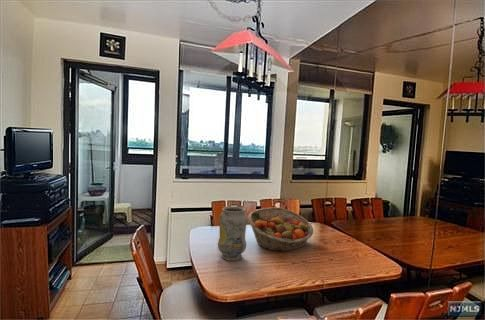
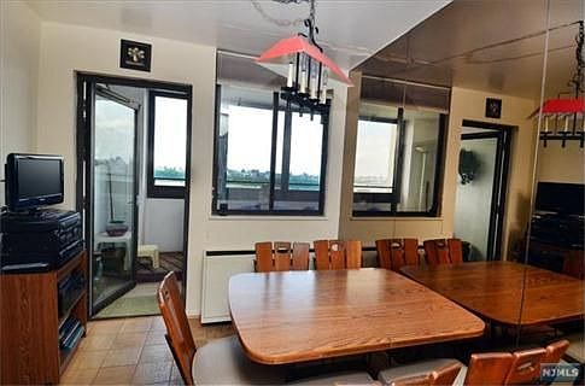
- fruit basket (280, 228)
- vase (232, 232)
